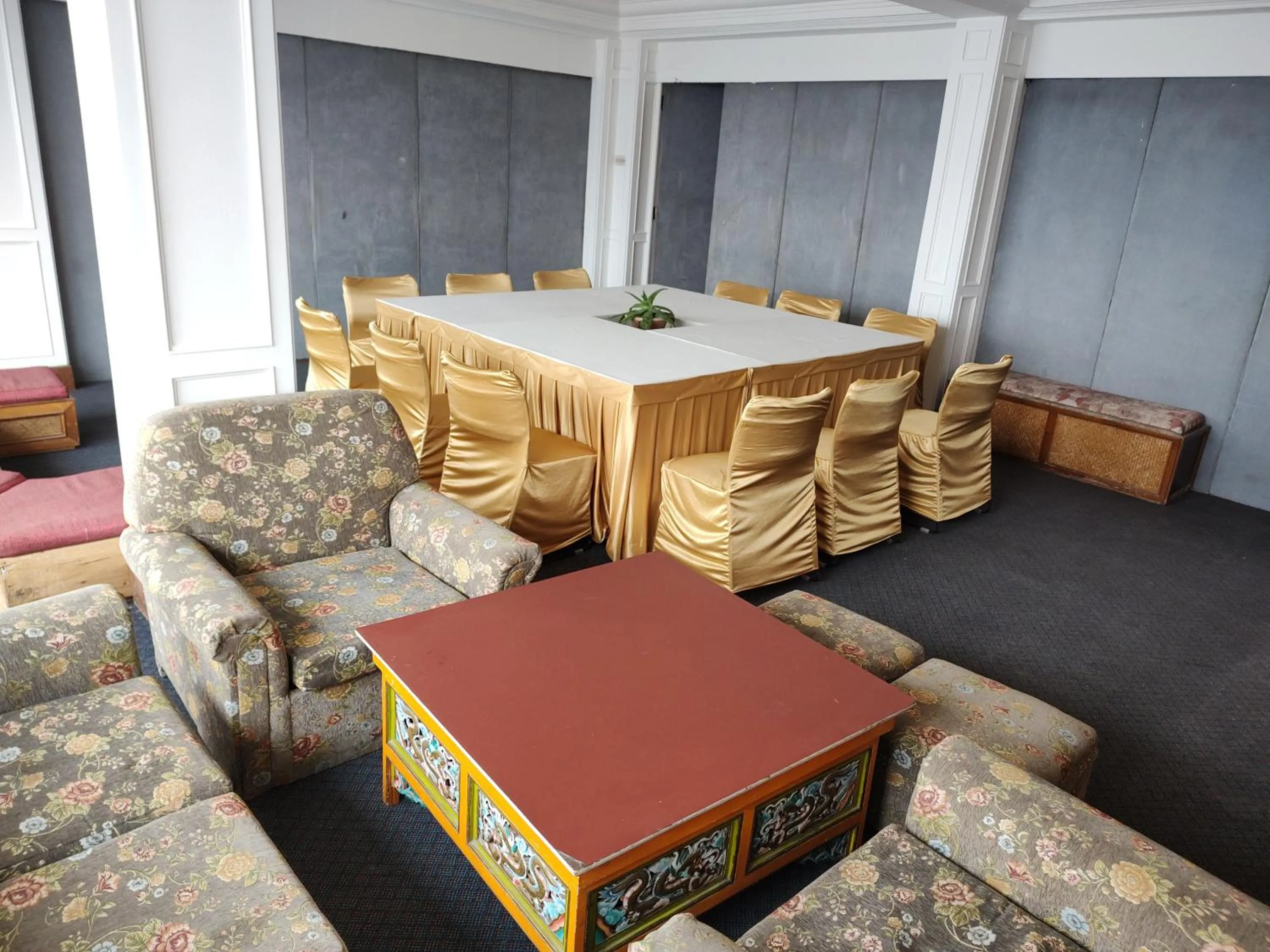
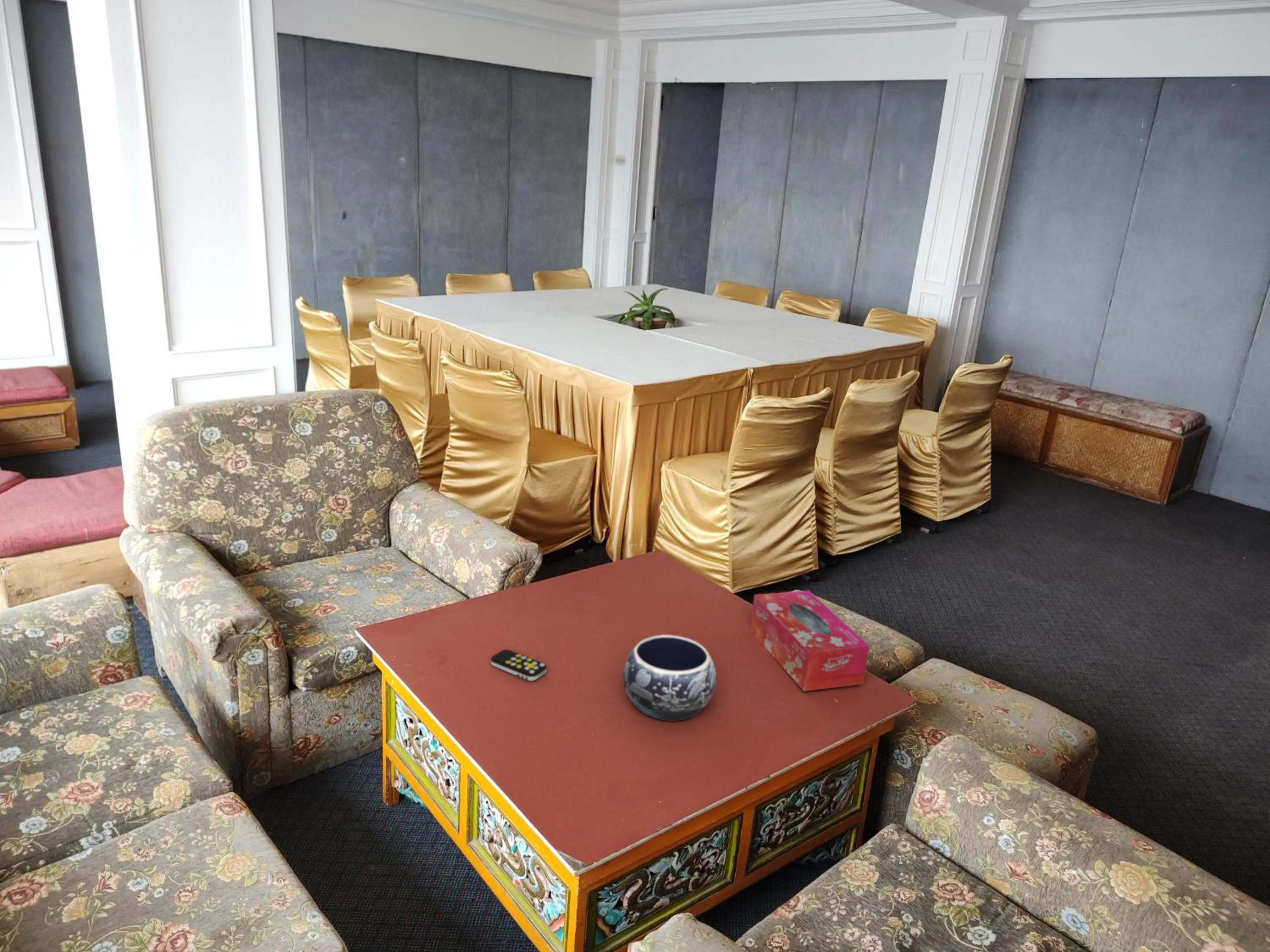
+ decorative bowl (669, 677)
+ tissue box (806, 637)
+ remote control (518, 664)
